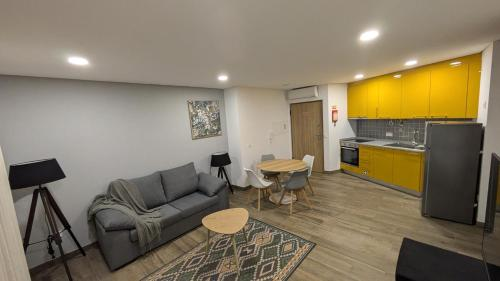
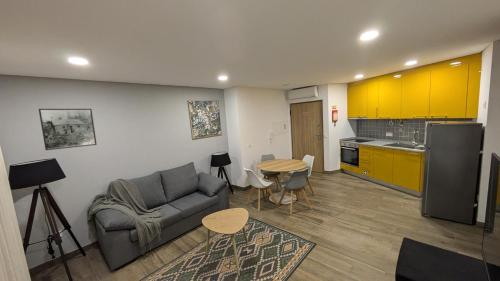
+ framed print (69, 128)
